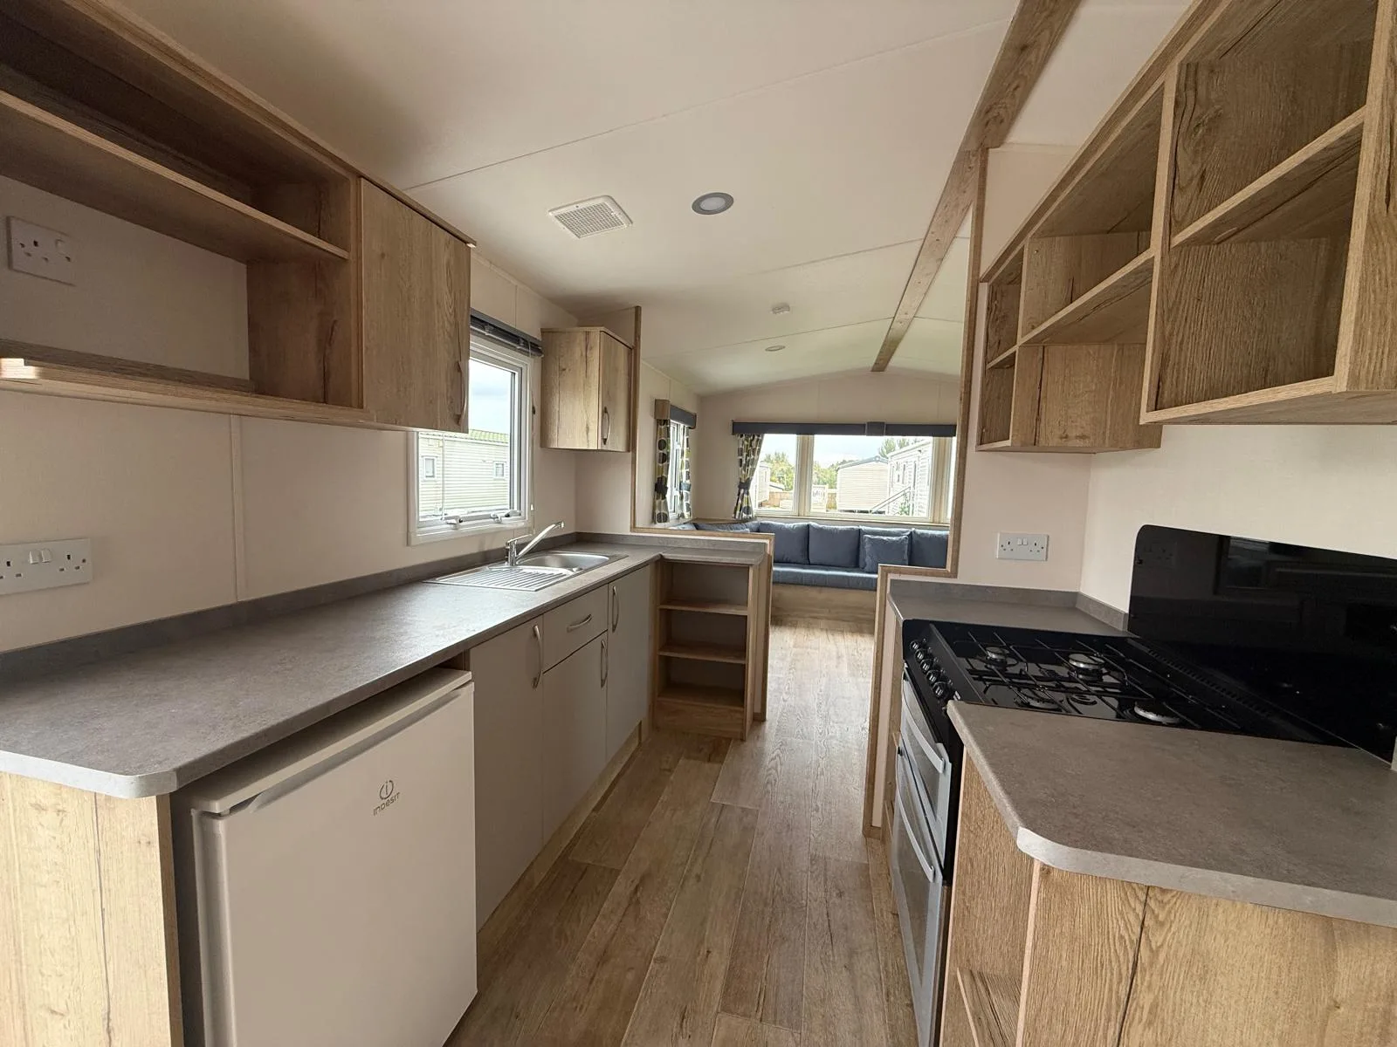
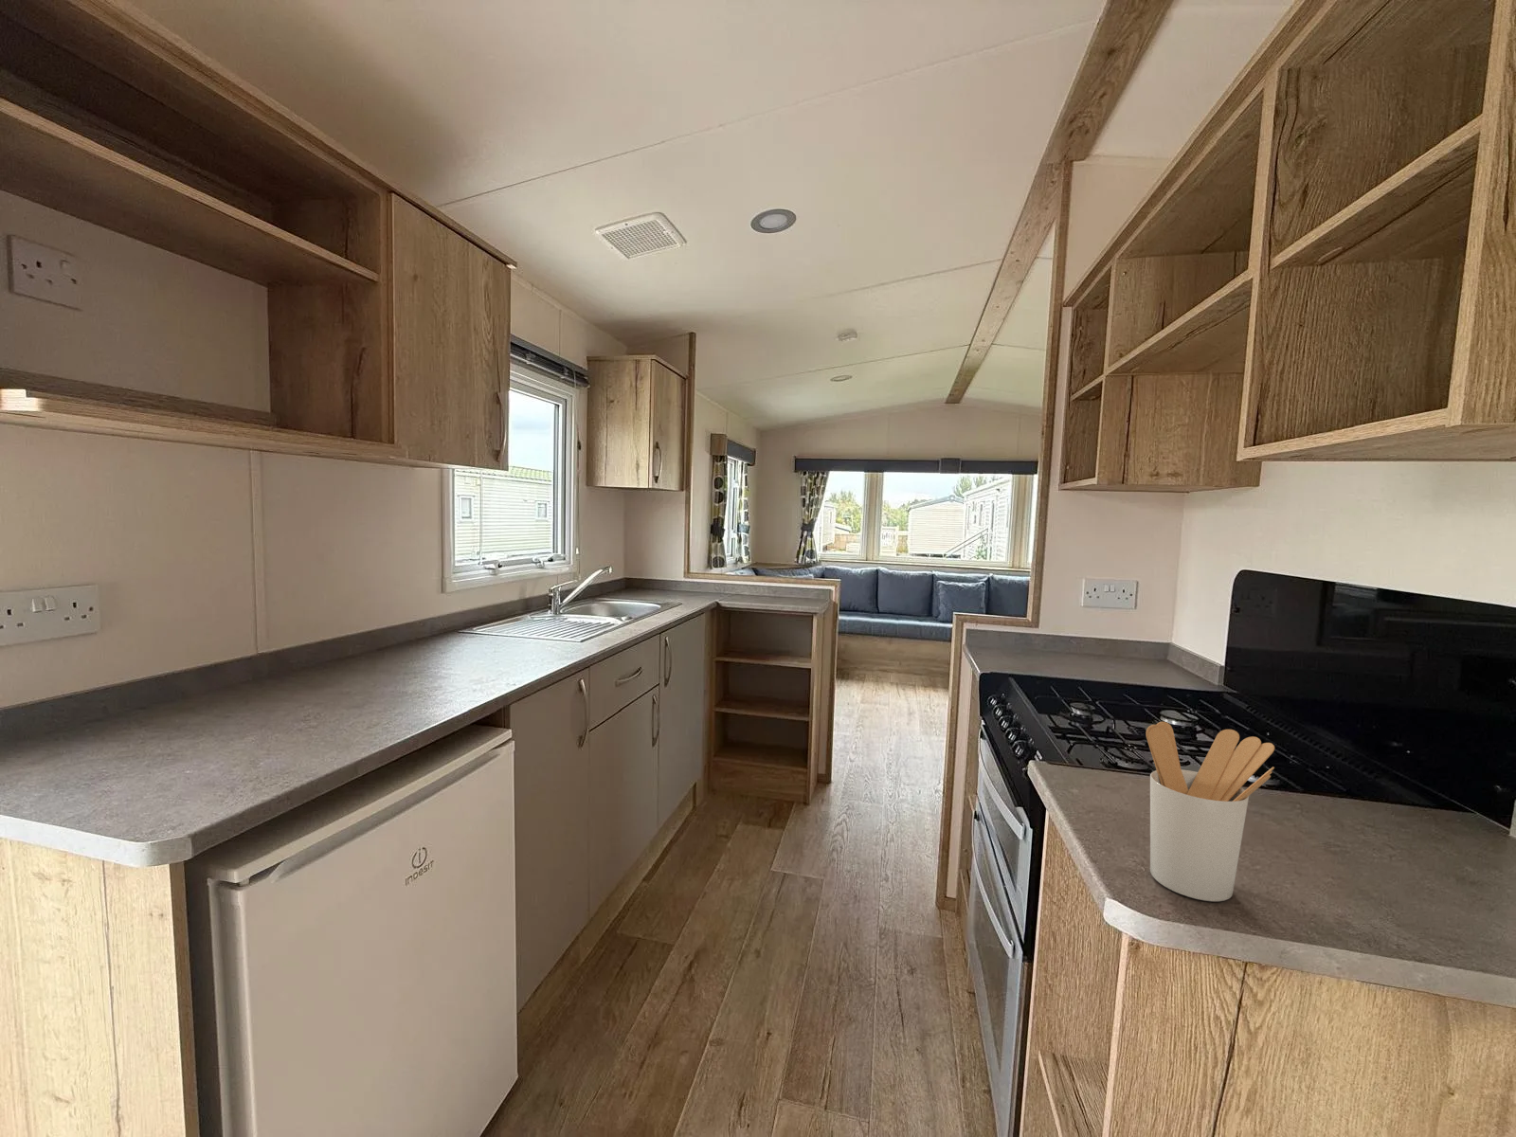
+ utensil holder (1209, 805)
